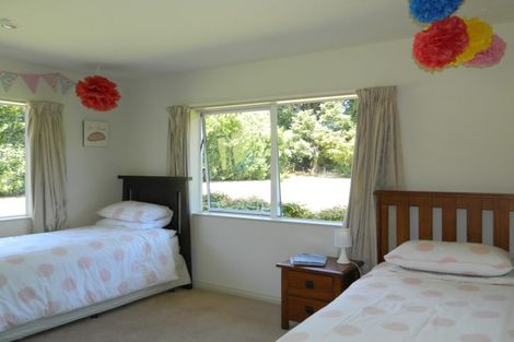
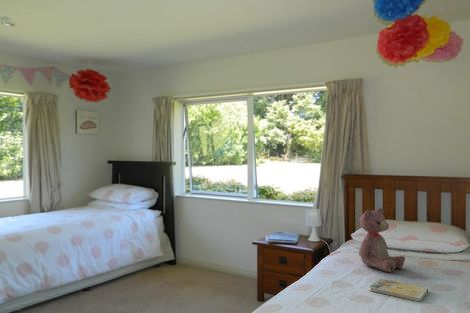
+ teddy bear (380, 238)
+ book (398, 289)
